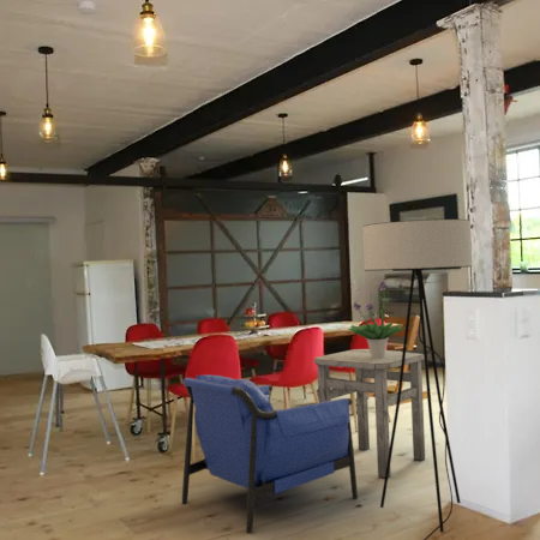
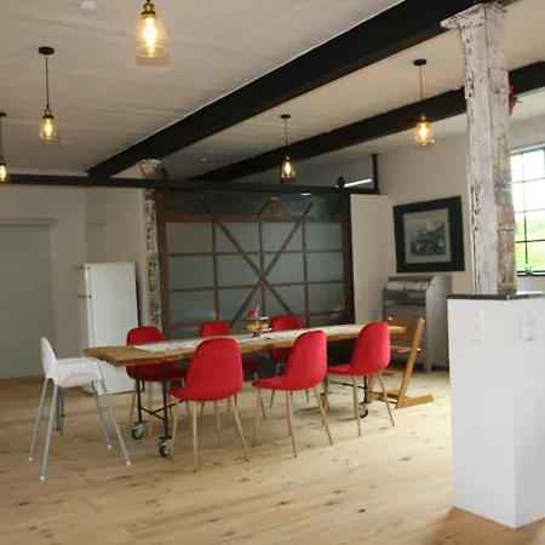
- floor lamp (402, 376)
- armchair (265, 434)
- side table (367, 408)
- potted plant (373, 319)
